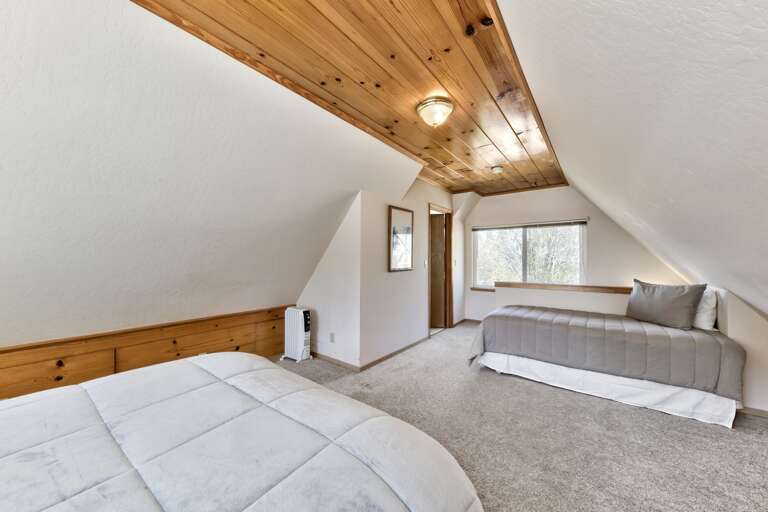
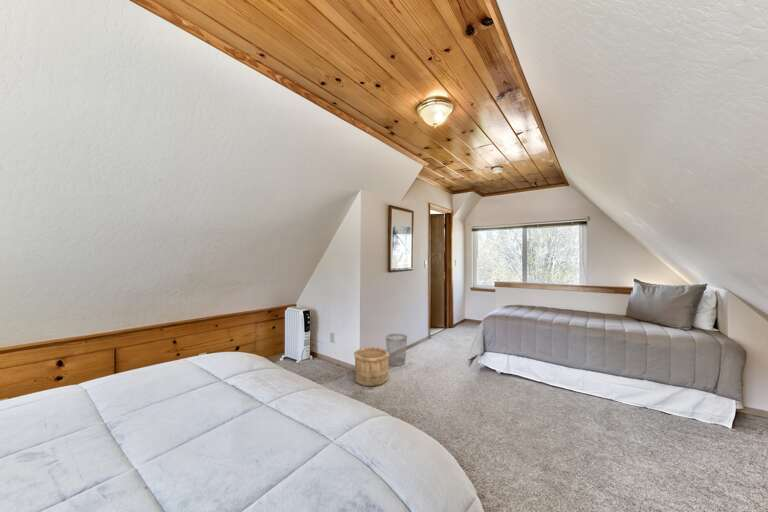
+ wastebasket (396, 349)
+ wooden bucket (371, 365)
